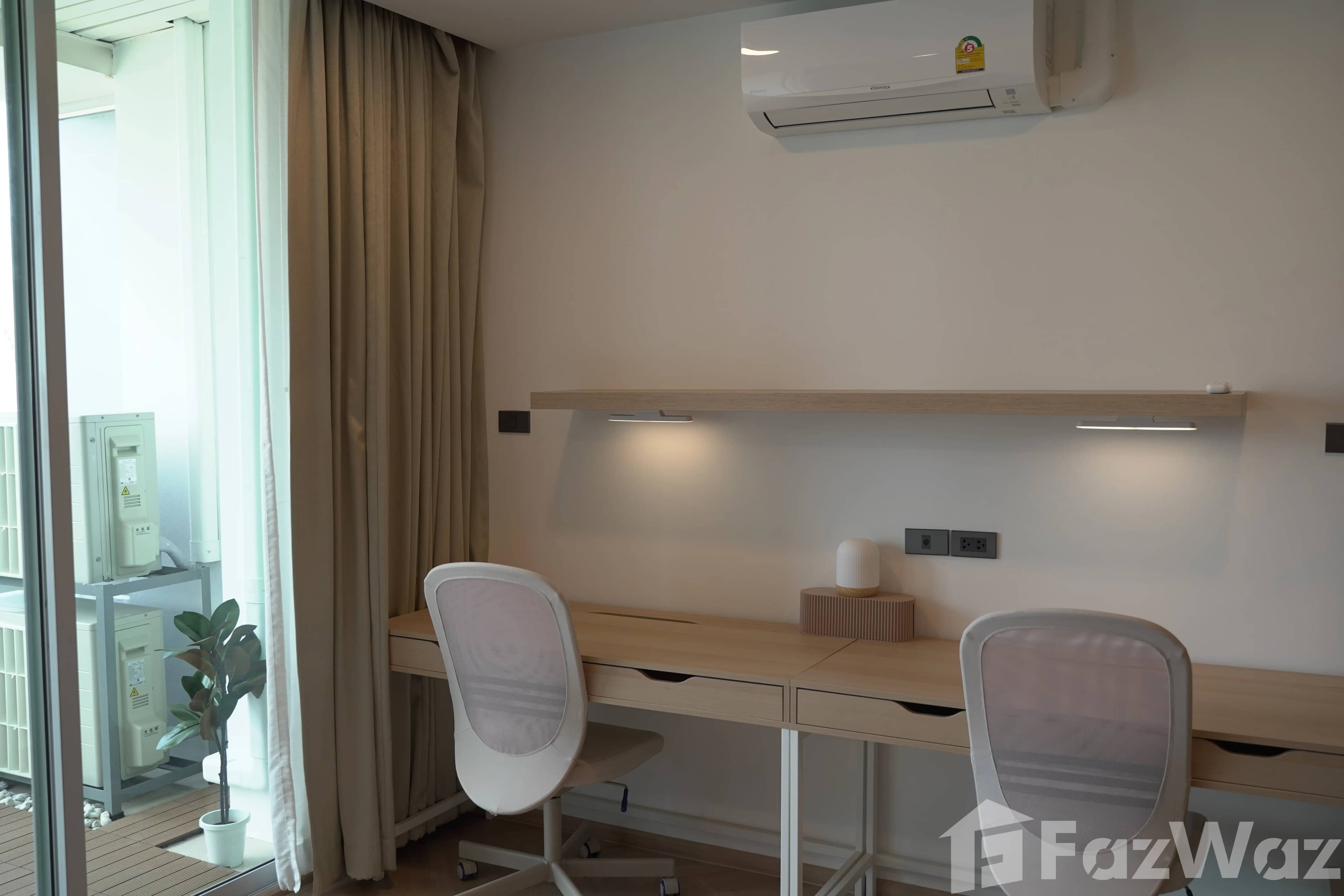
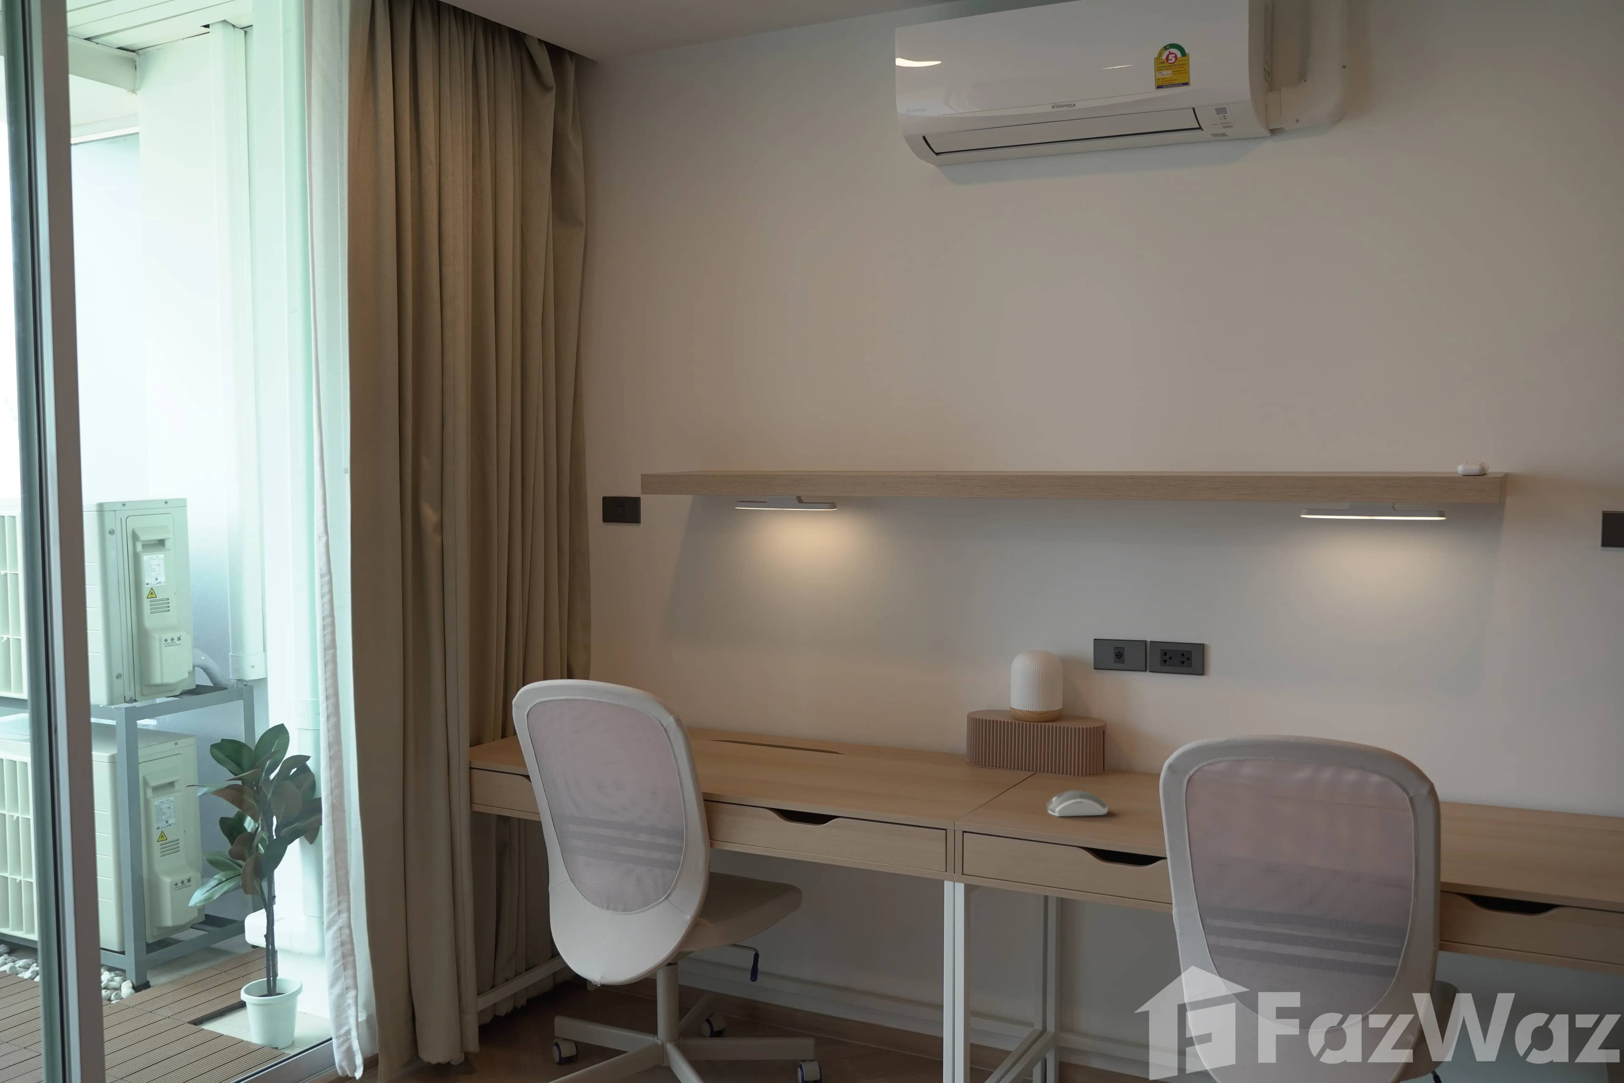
+ computer mouse (1077, 801)
